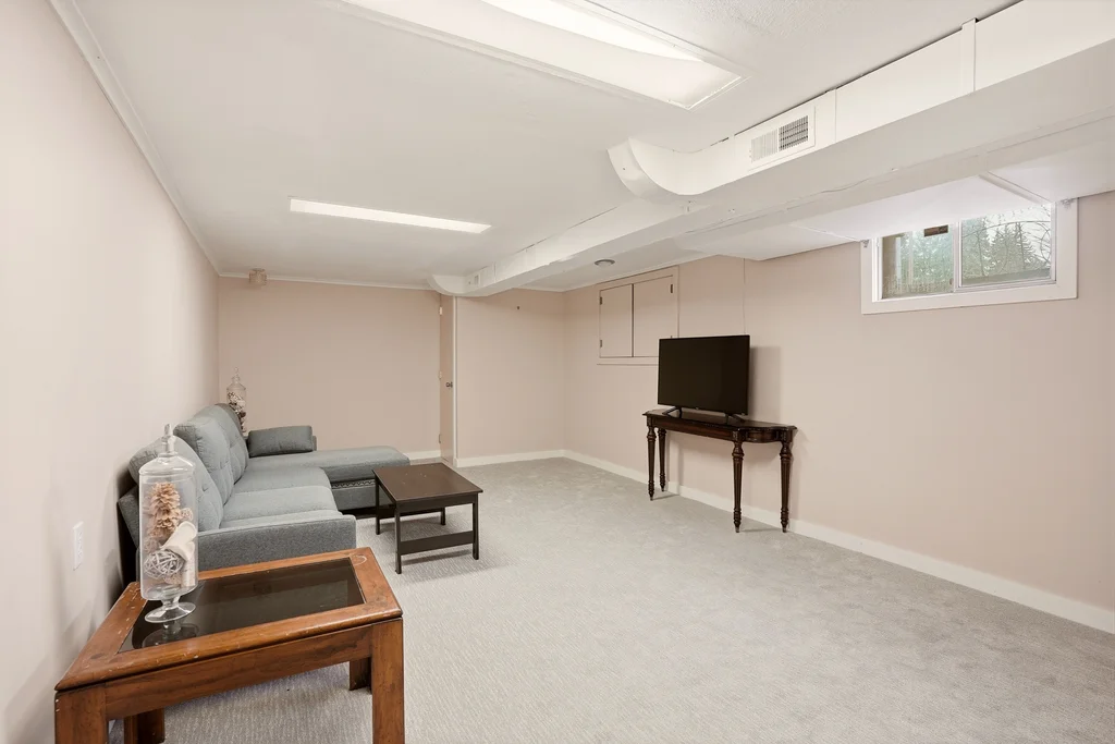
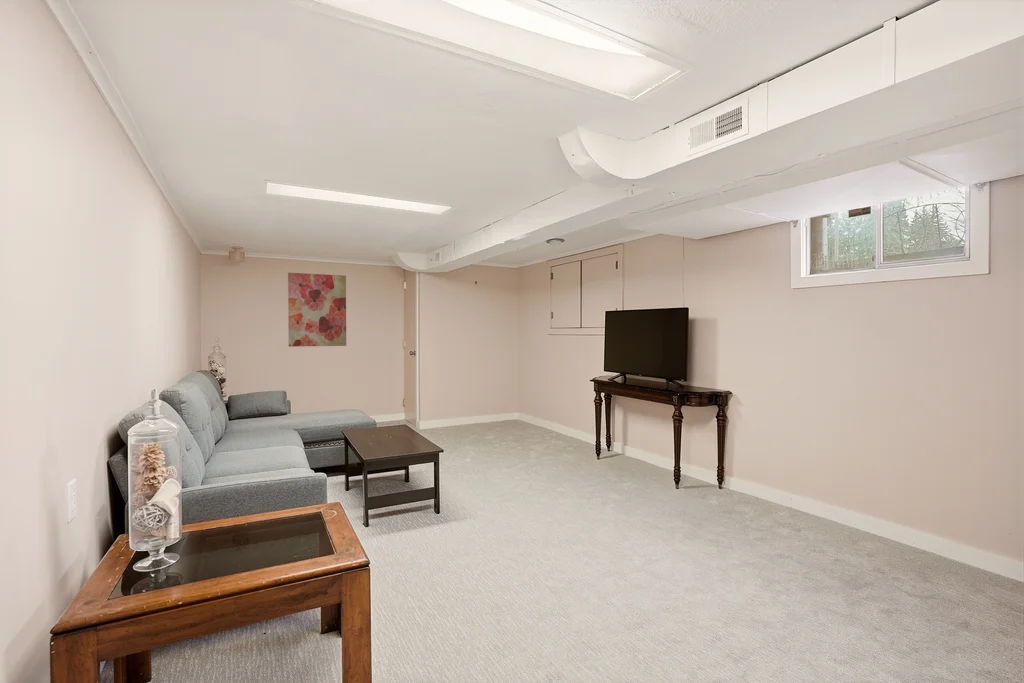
+ wall art (317, 310)
